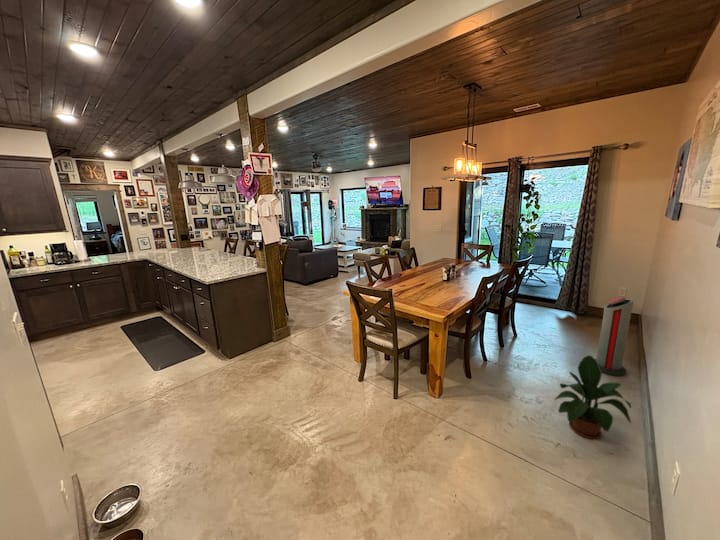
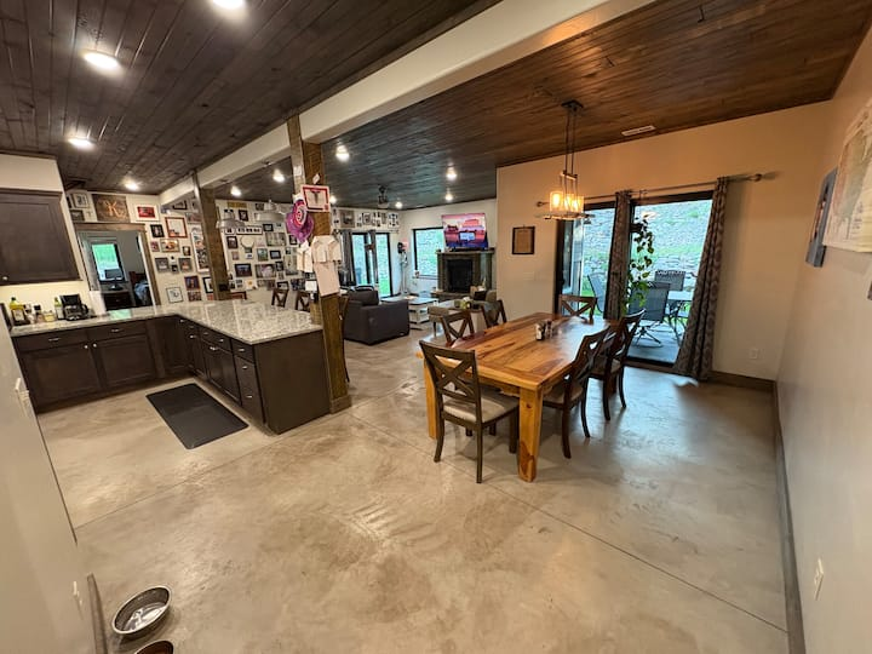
- potted plant (592, 398)
- air purifier (613, 333)
